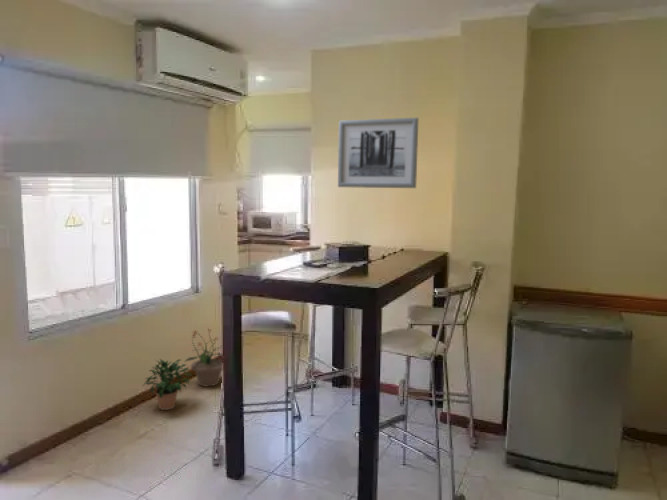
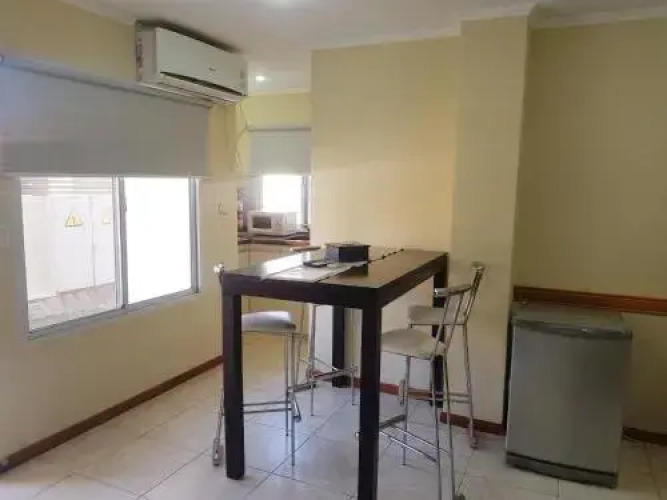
- wall art (376, 153)
- potted plant (169, 380)
- potted plant (205, 356)
